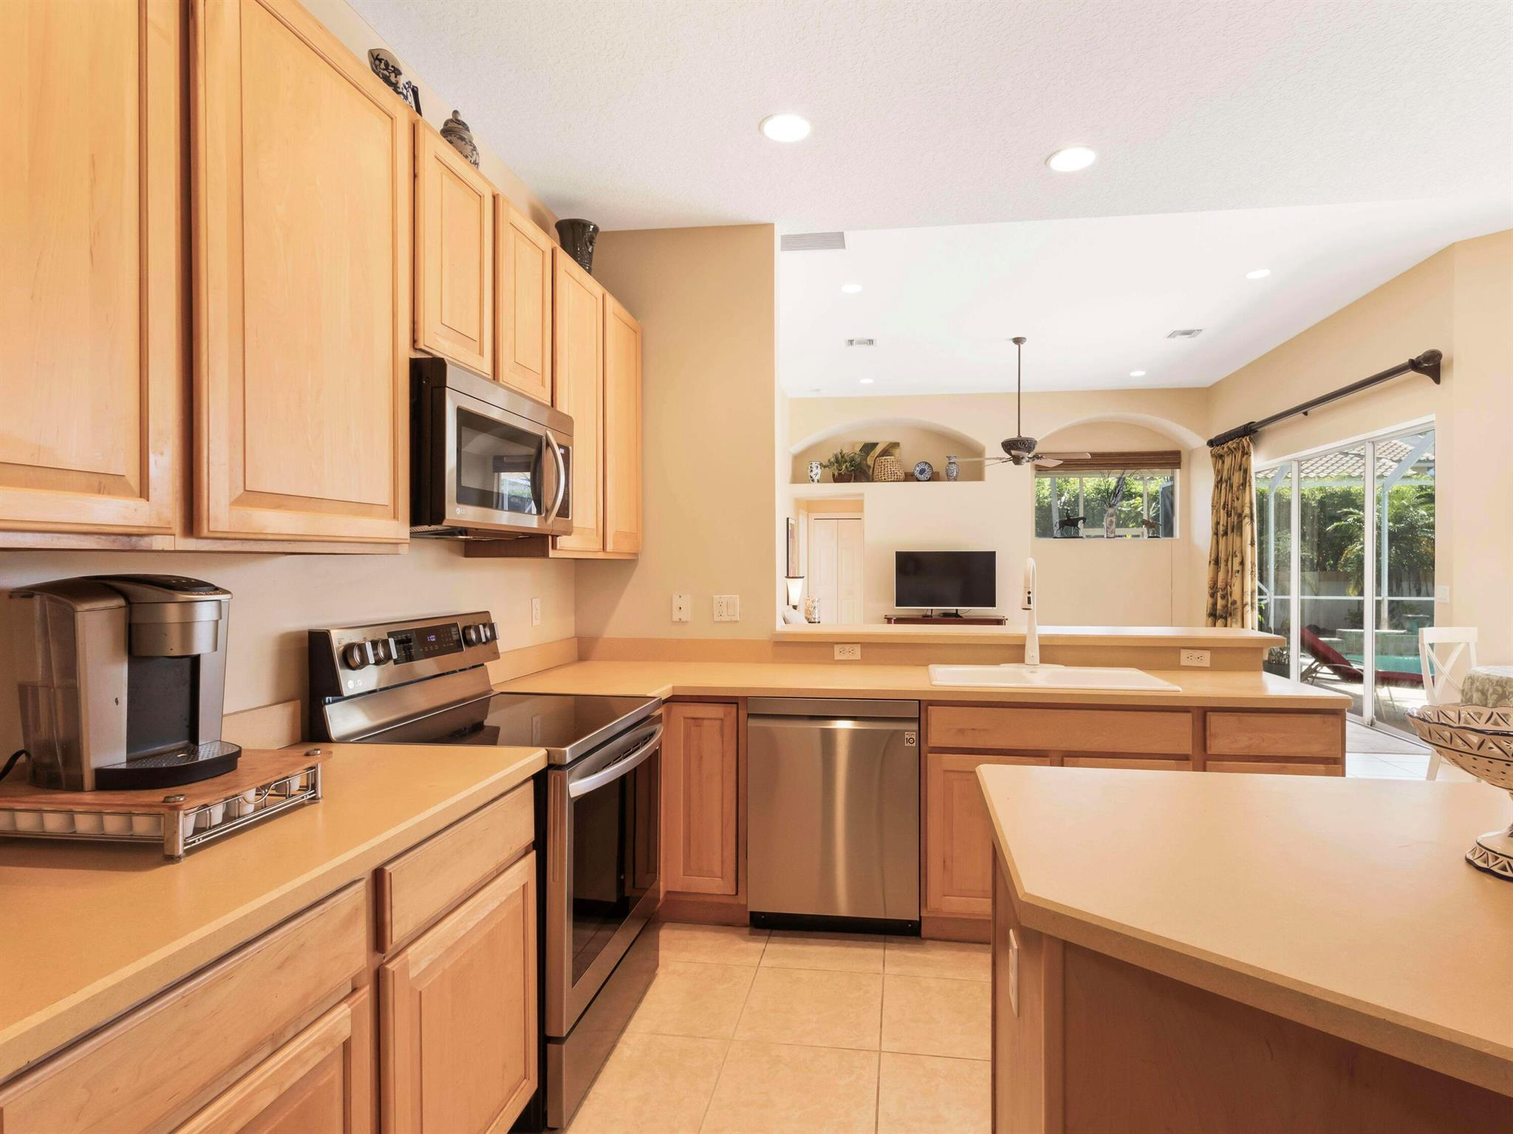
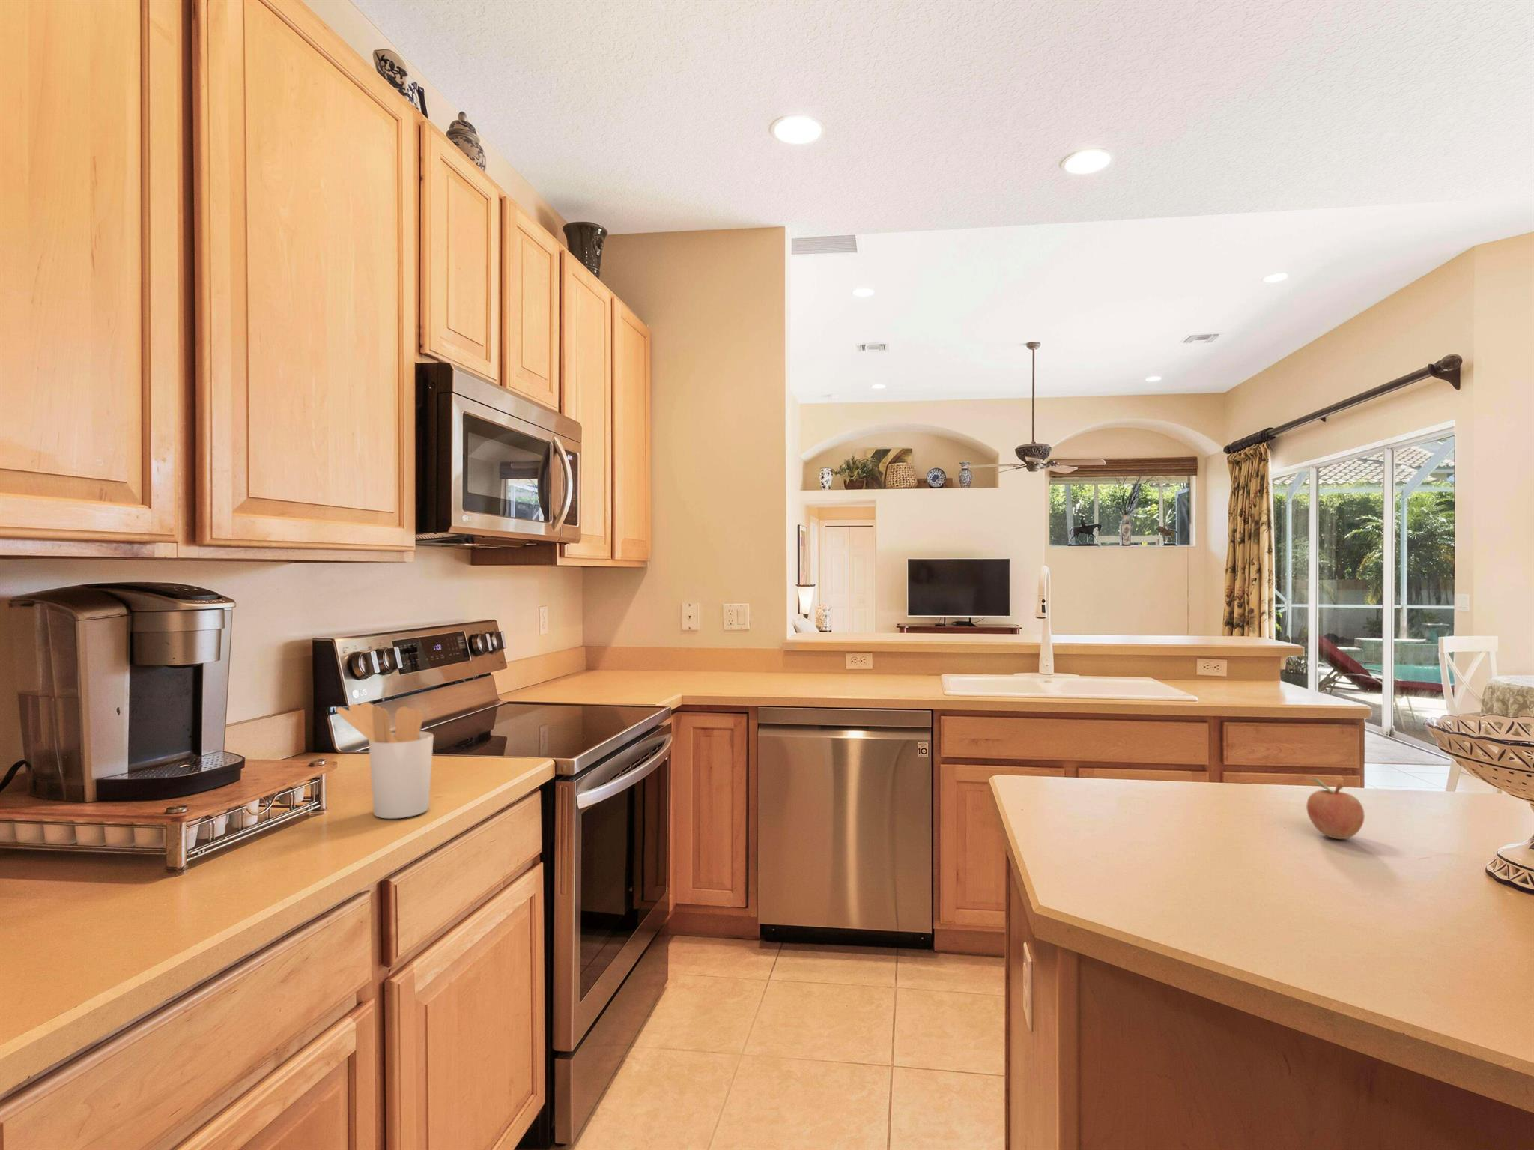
+ utensil holder (387, 755)
+ fruit (1333, 808)
